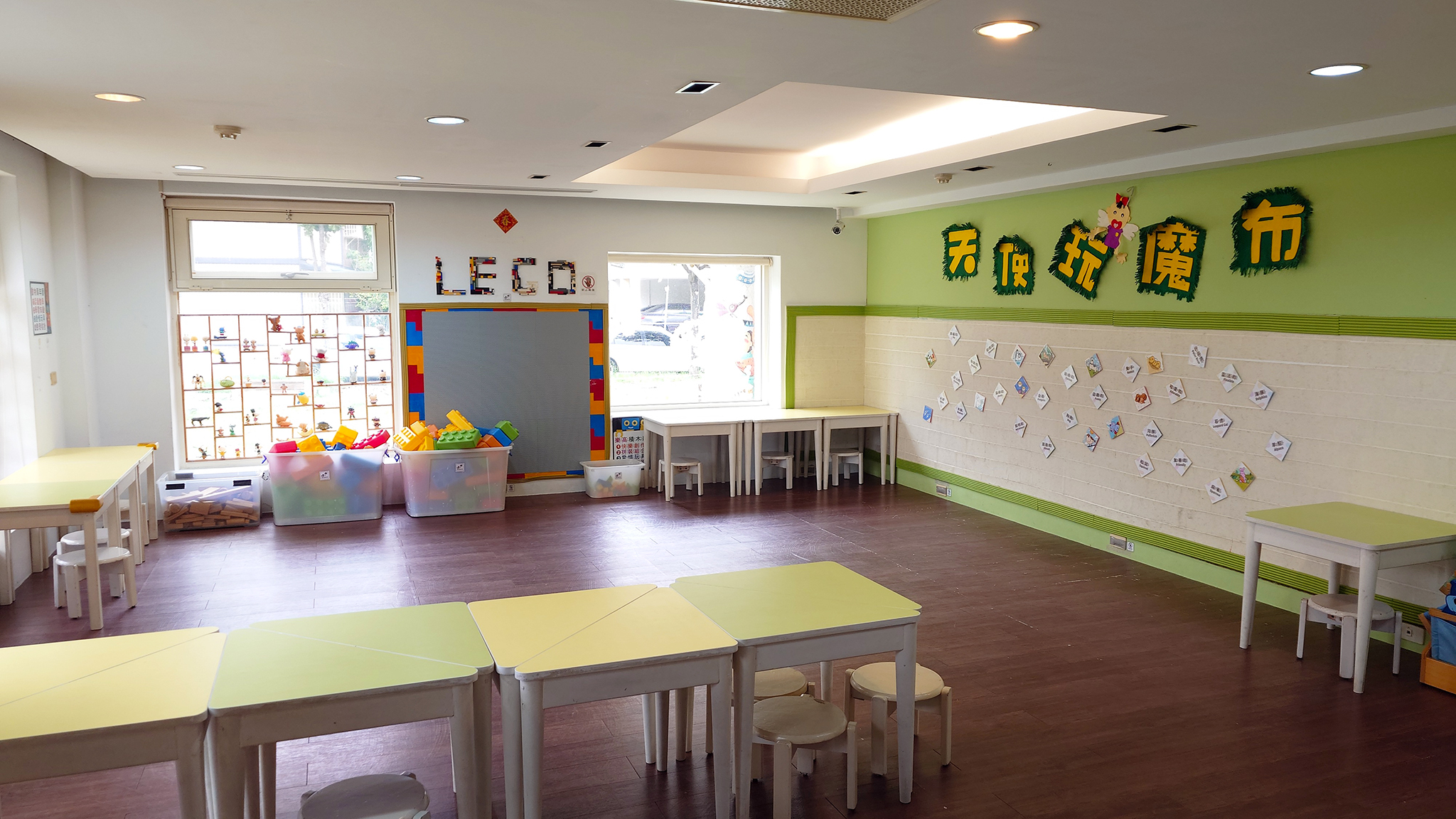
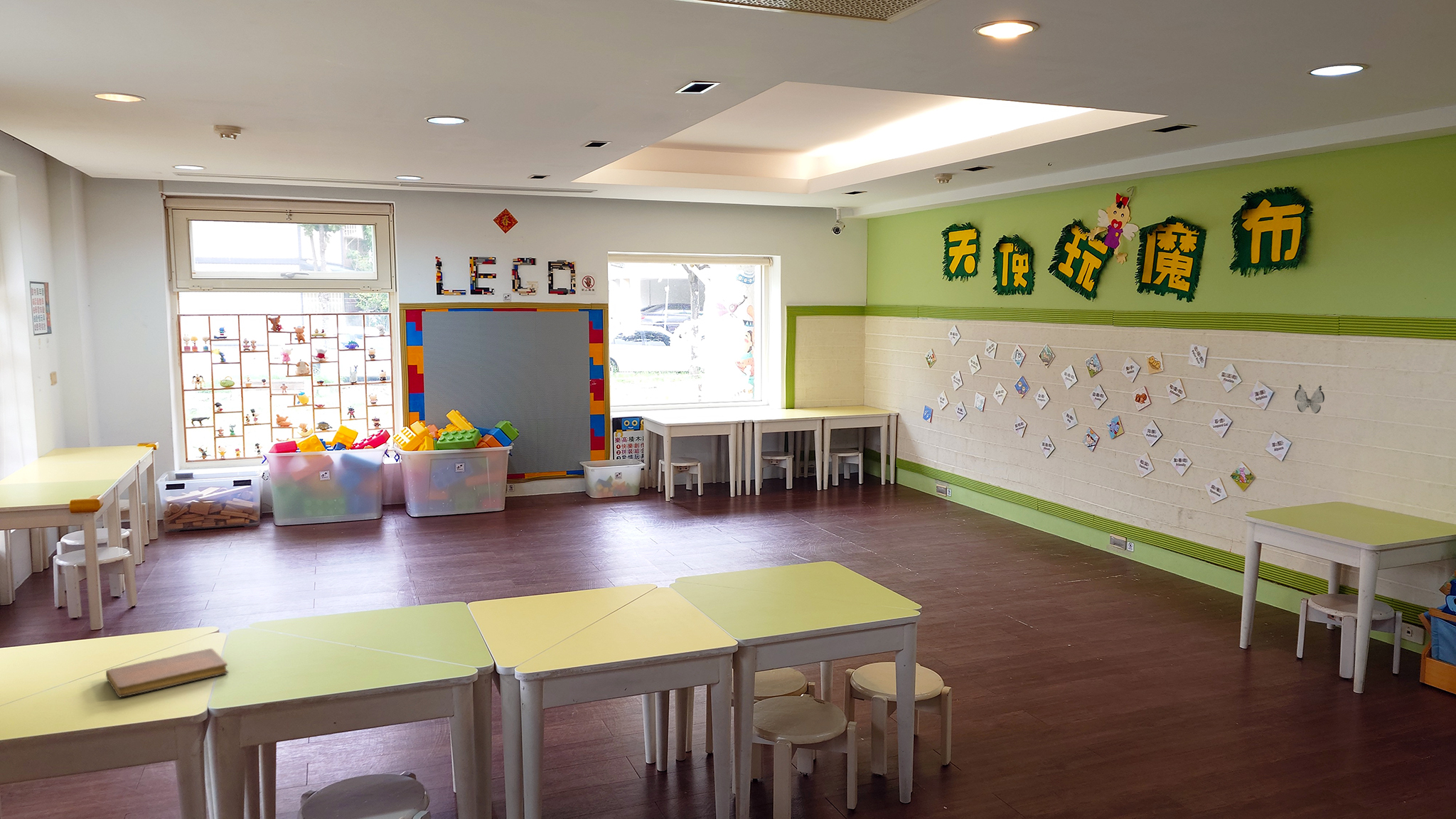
+ notebook (168, 670)
+ decorative butterfly (1307, 399)
